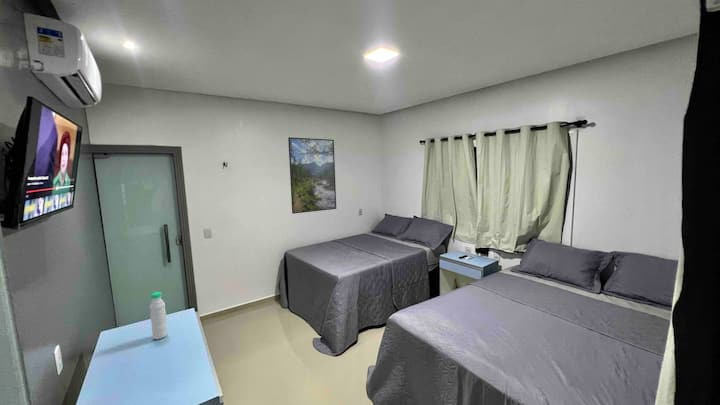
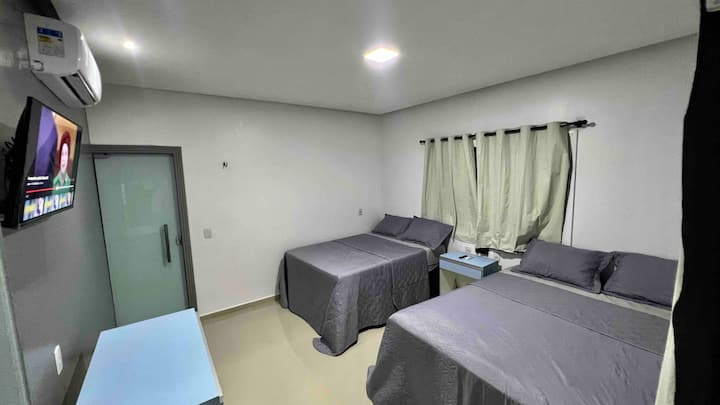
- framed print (313, 175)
- water bottle (158, 314)
